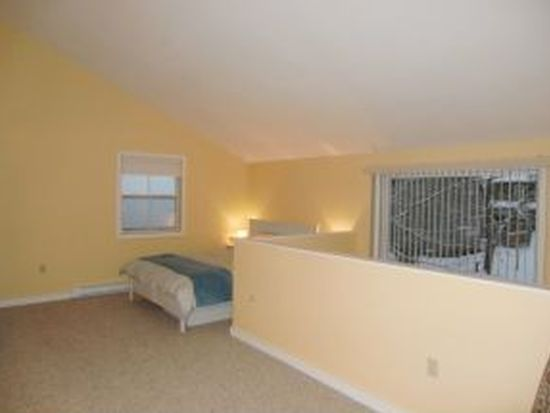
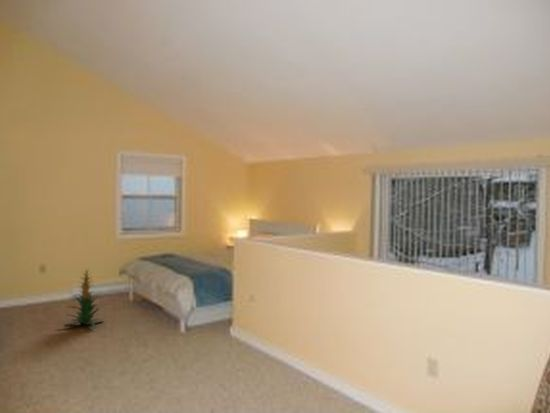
+ indoor plant (85, 296)
